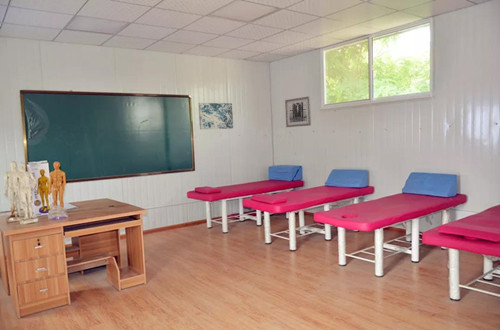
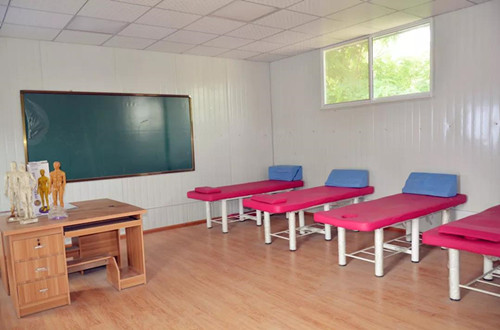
- wall art (216, 116)
- wall art (297, 112)
